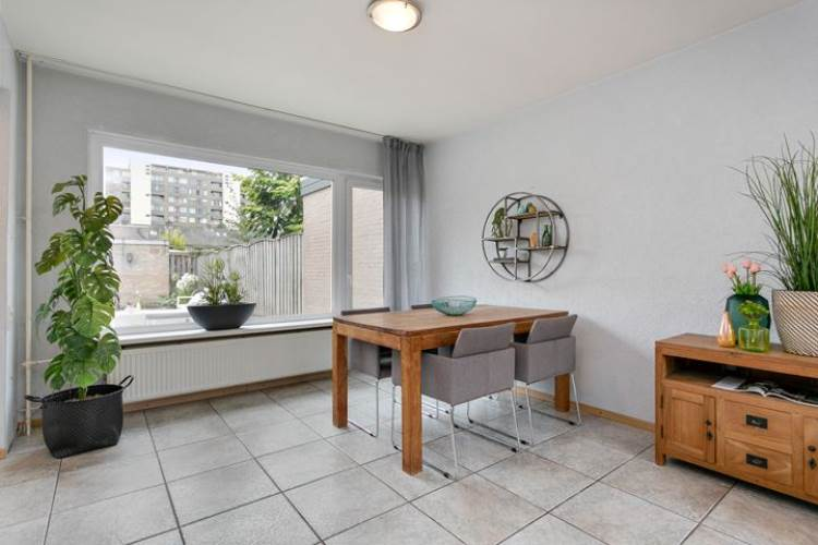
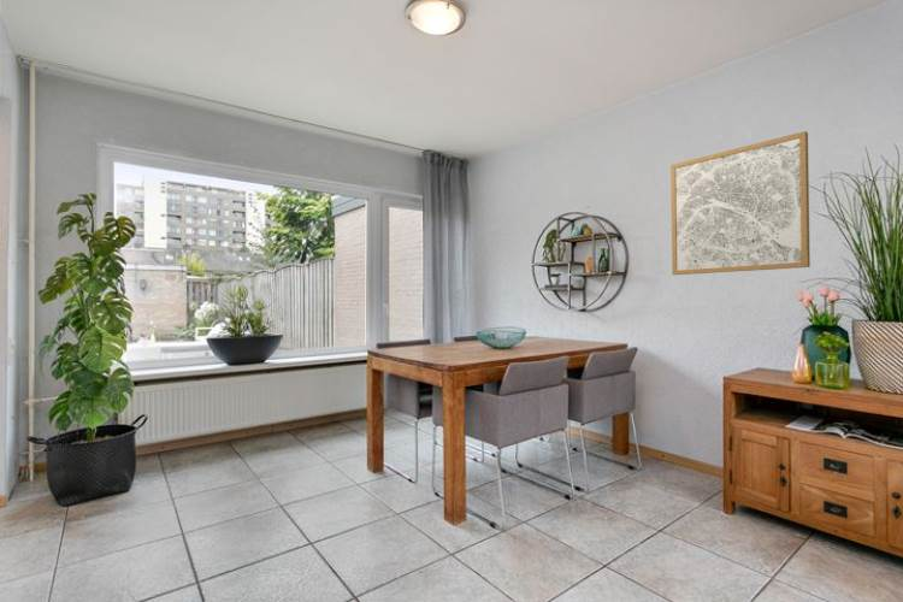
+ wall art (732, 211)
